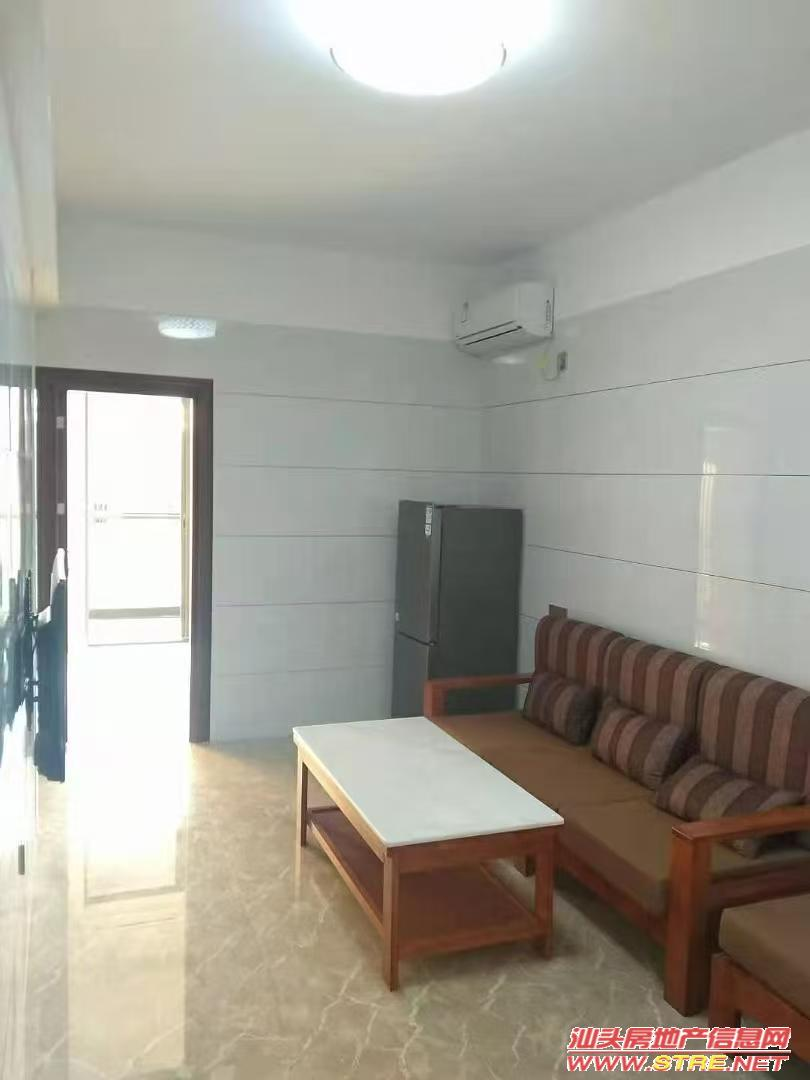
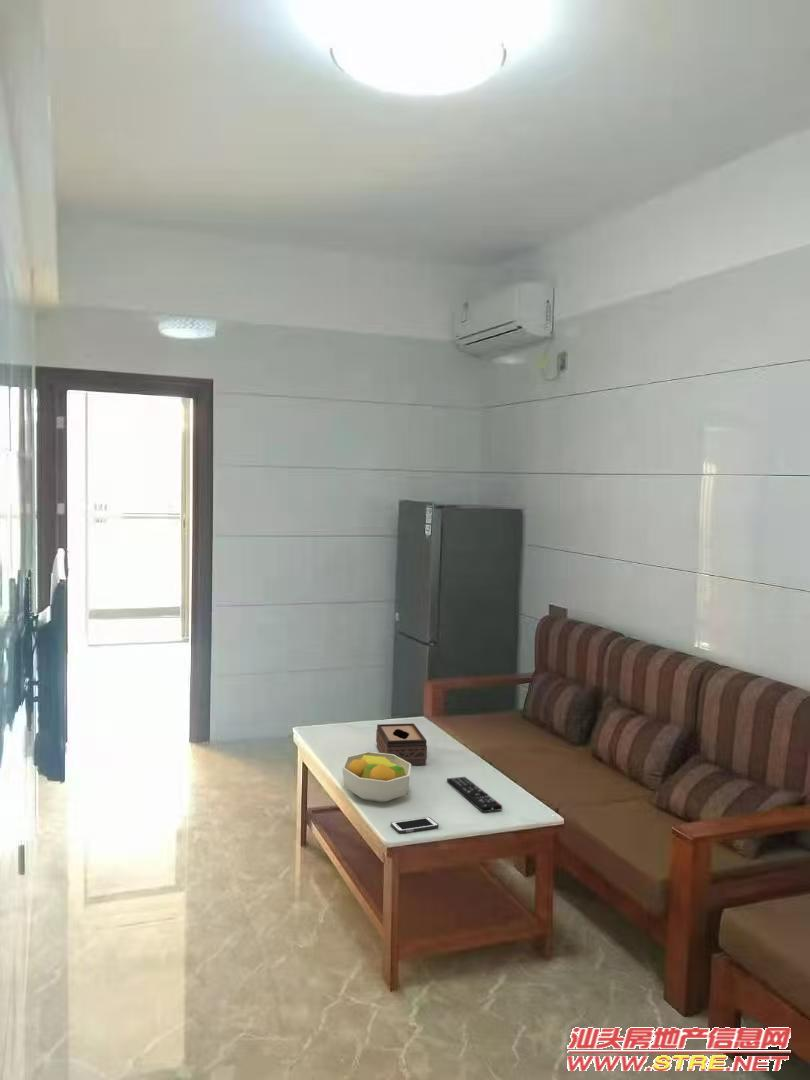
+ remote control (473, 793)
+ fruit bowl (376, 772)
+ cell phone (414, 825)
+ tissue box (400, 743)
